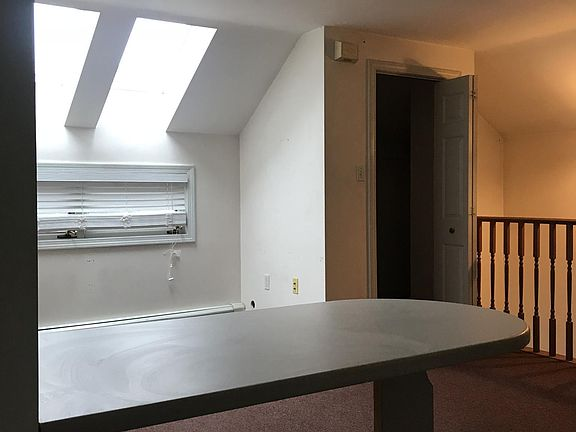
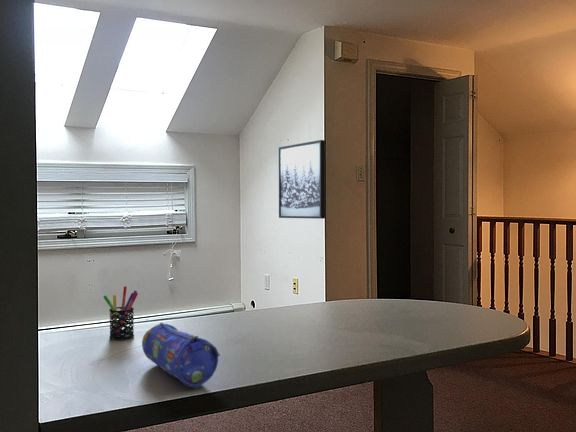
+ wall art (300, 181)
+ pen holder (119, 312)
+ pencil case (178, 351)
